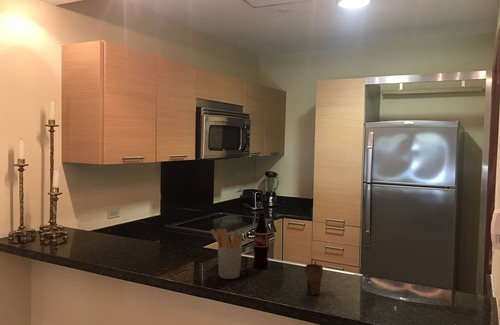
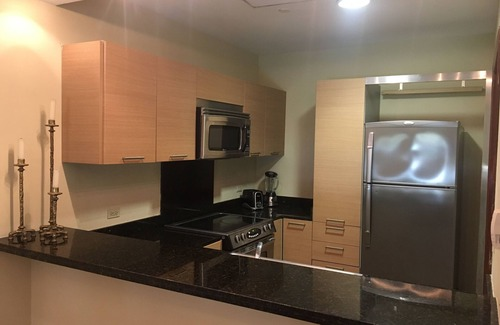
- bottle (261, 240)
- utensil holder (226, 251)
- cup (314, 276)
